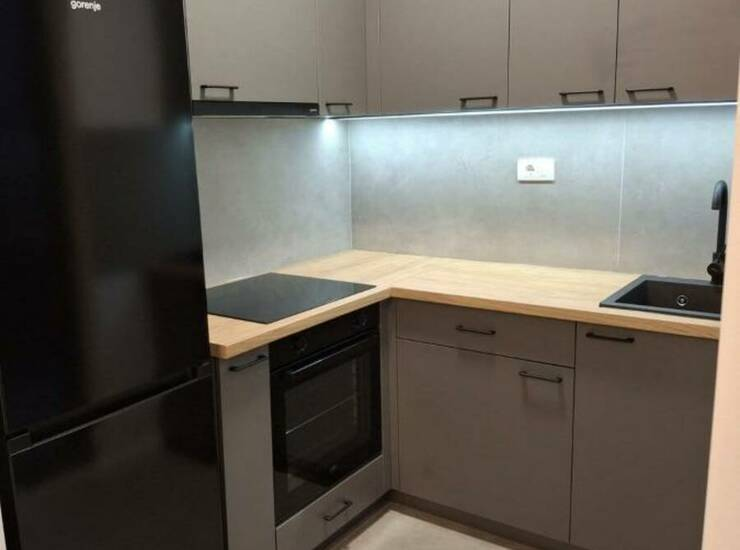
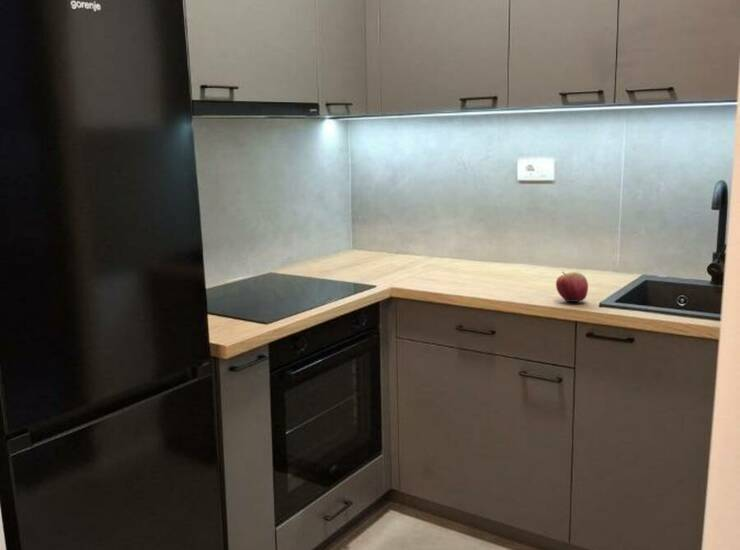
+ apple (572, 286)
